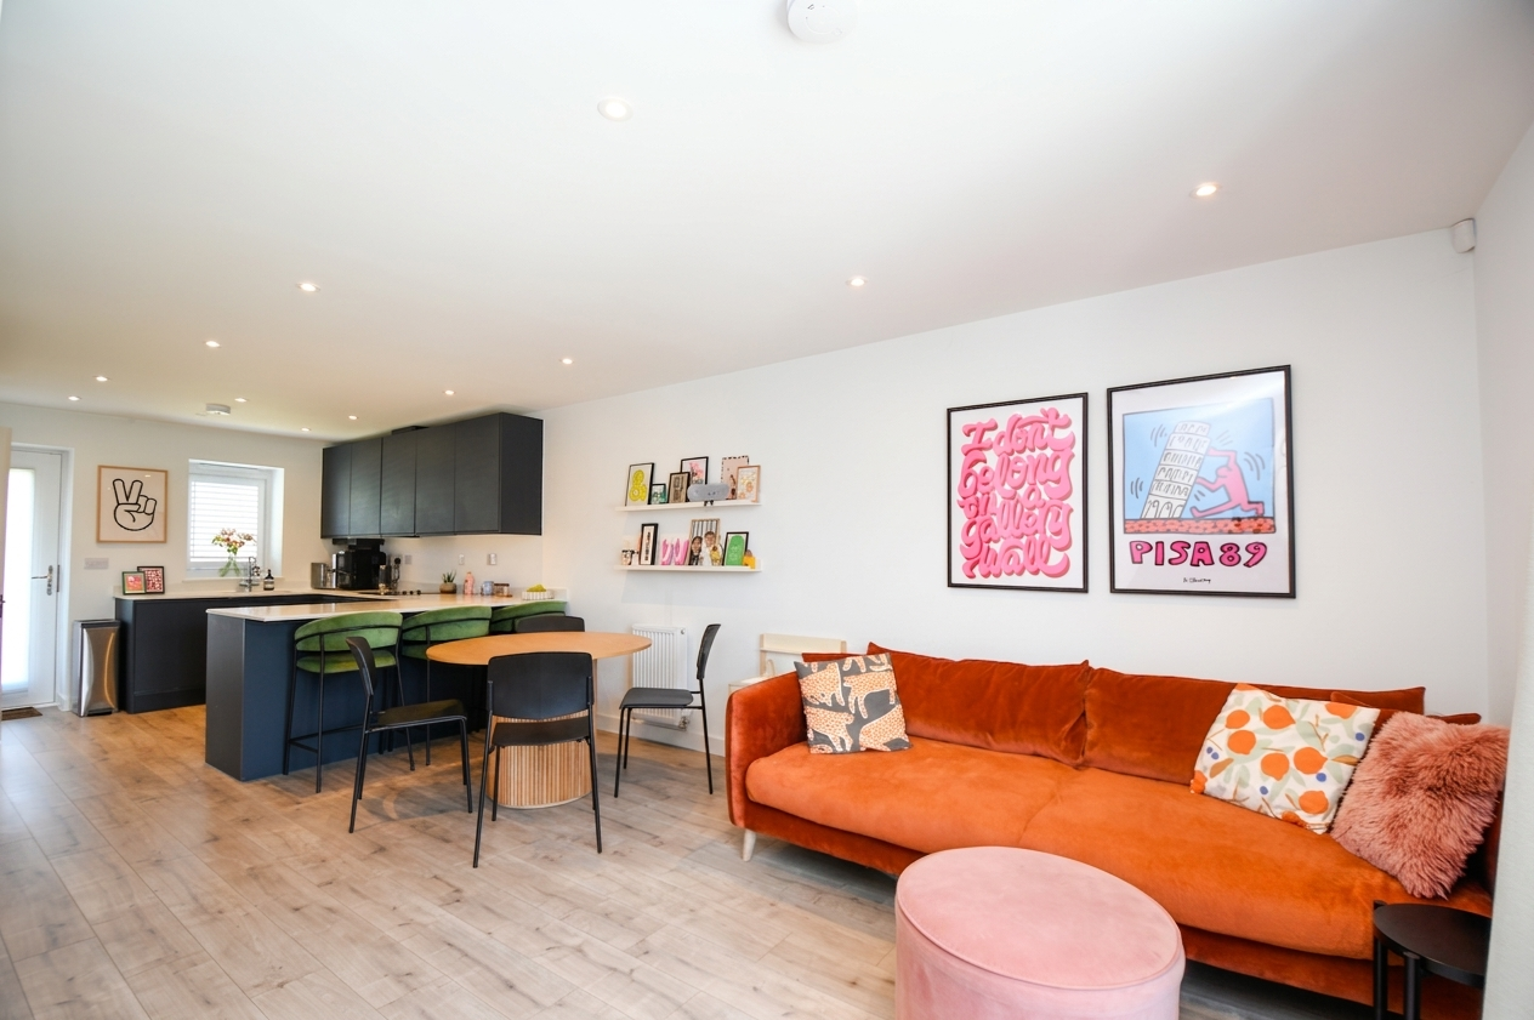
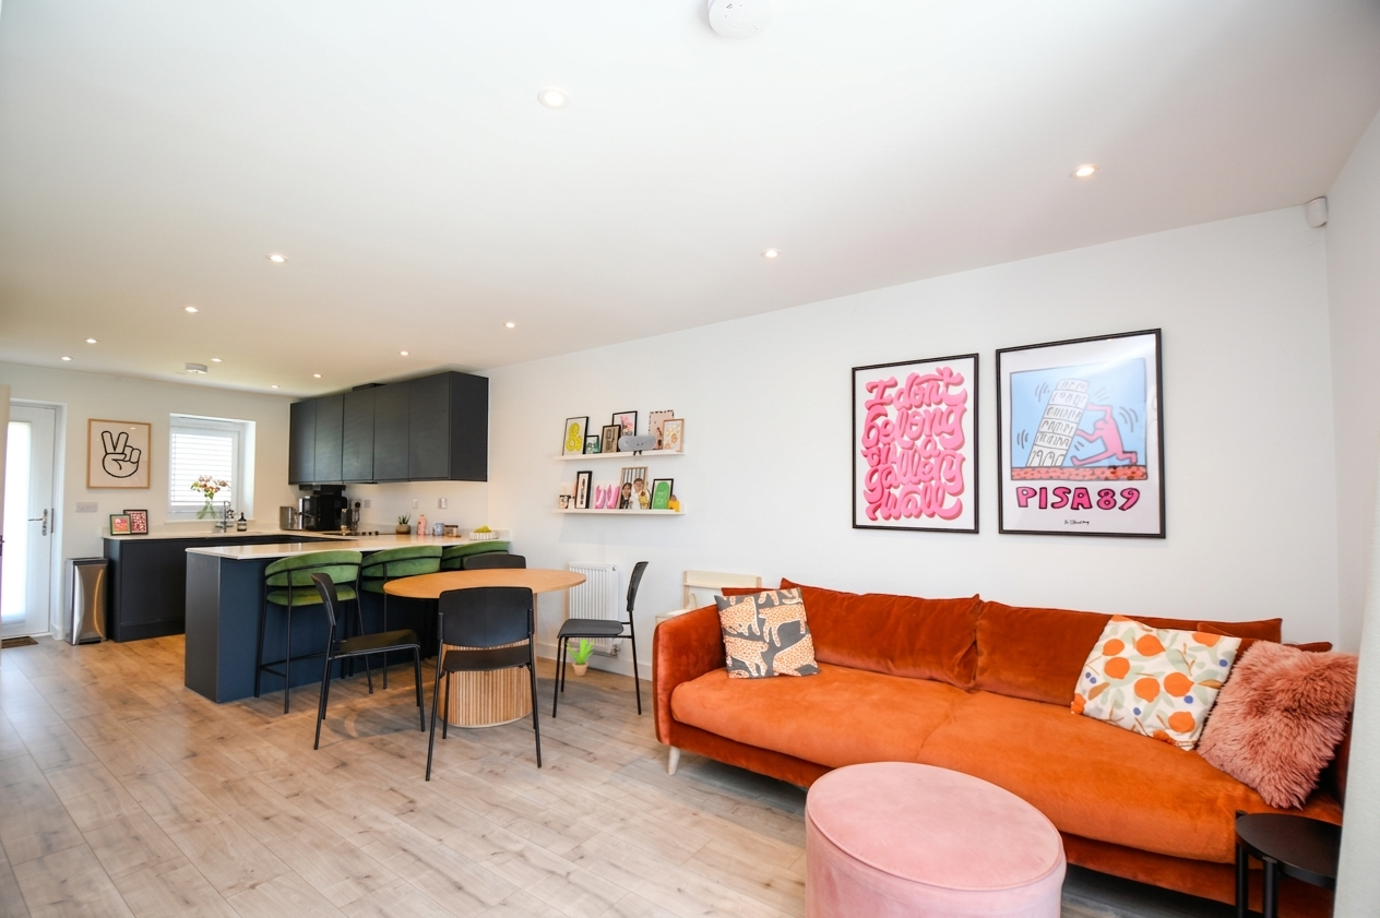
+ potted plant (581, 654)
